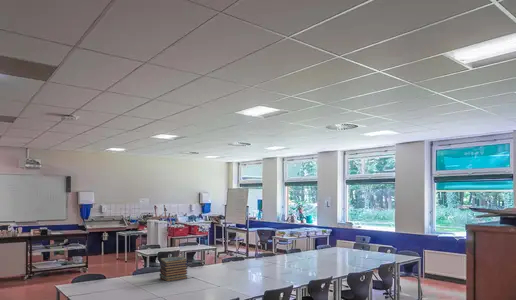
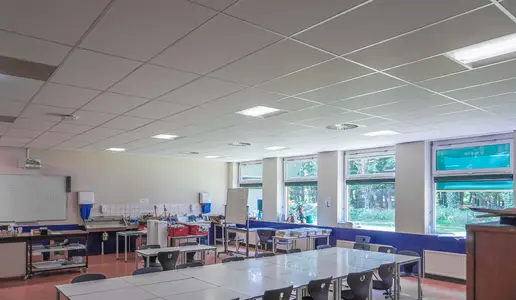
- book stack (173, 268)
